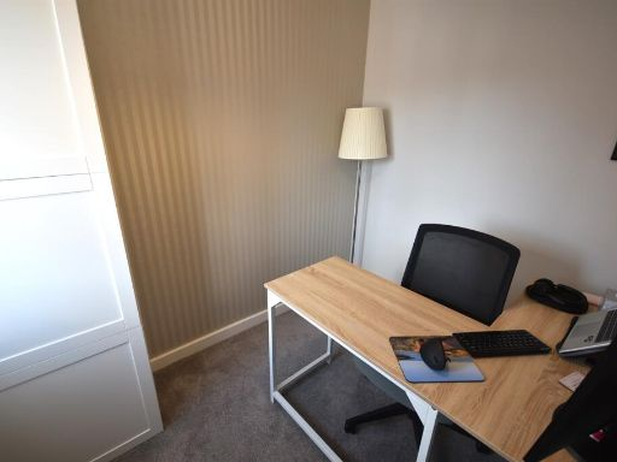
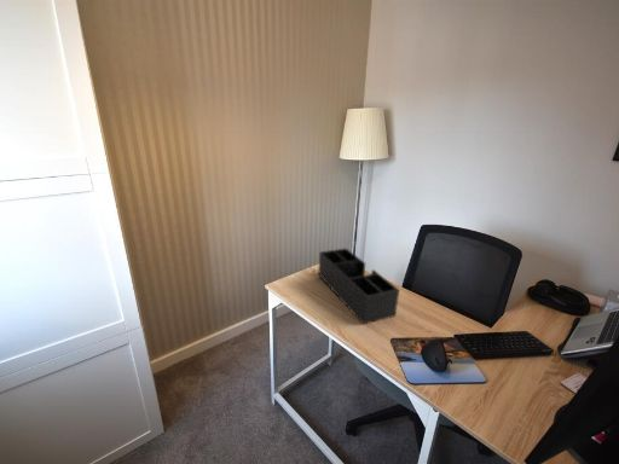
+ desk organizer (353, 280)
